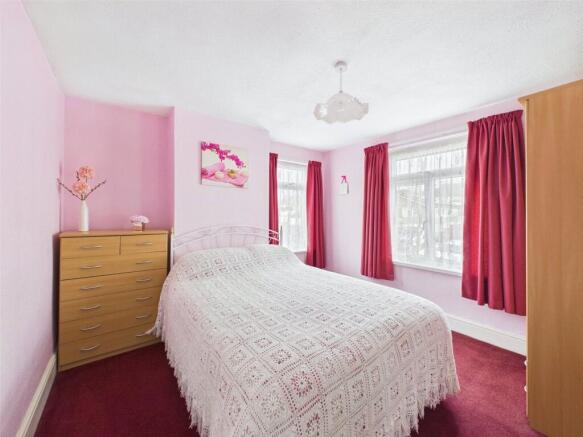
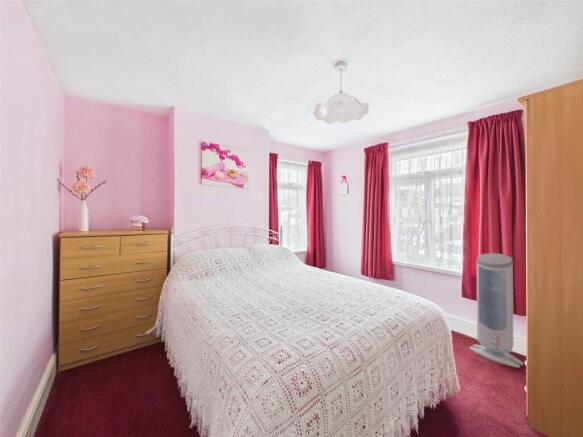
+ air purifier (494, 304)
